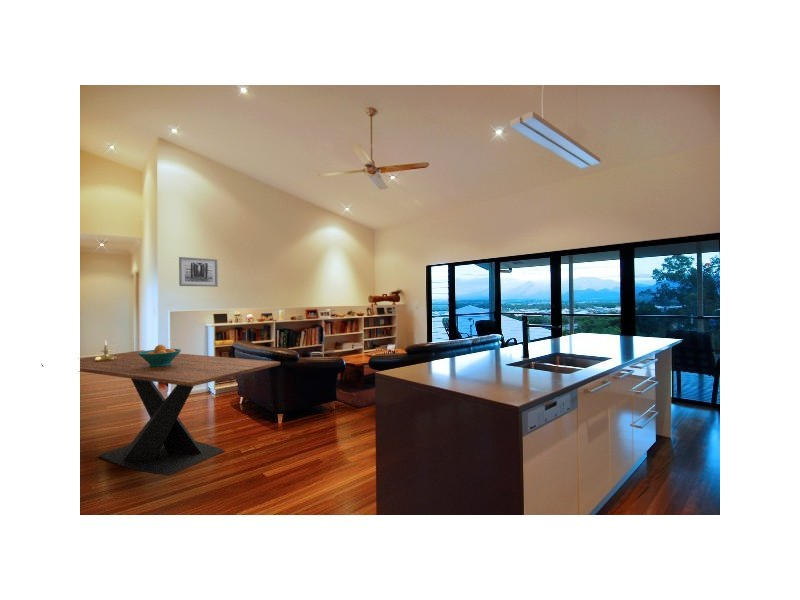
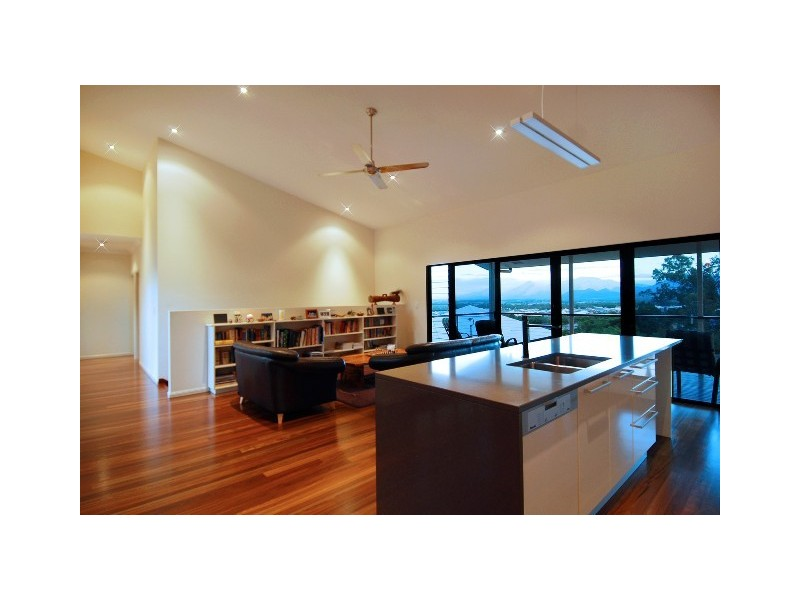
- candle holder (106, 349)
- dining table (161, 408)
- fruit bowl (160, 354)
- wall art (199, 272)
